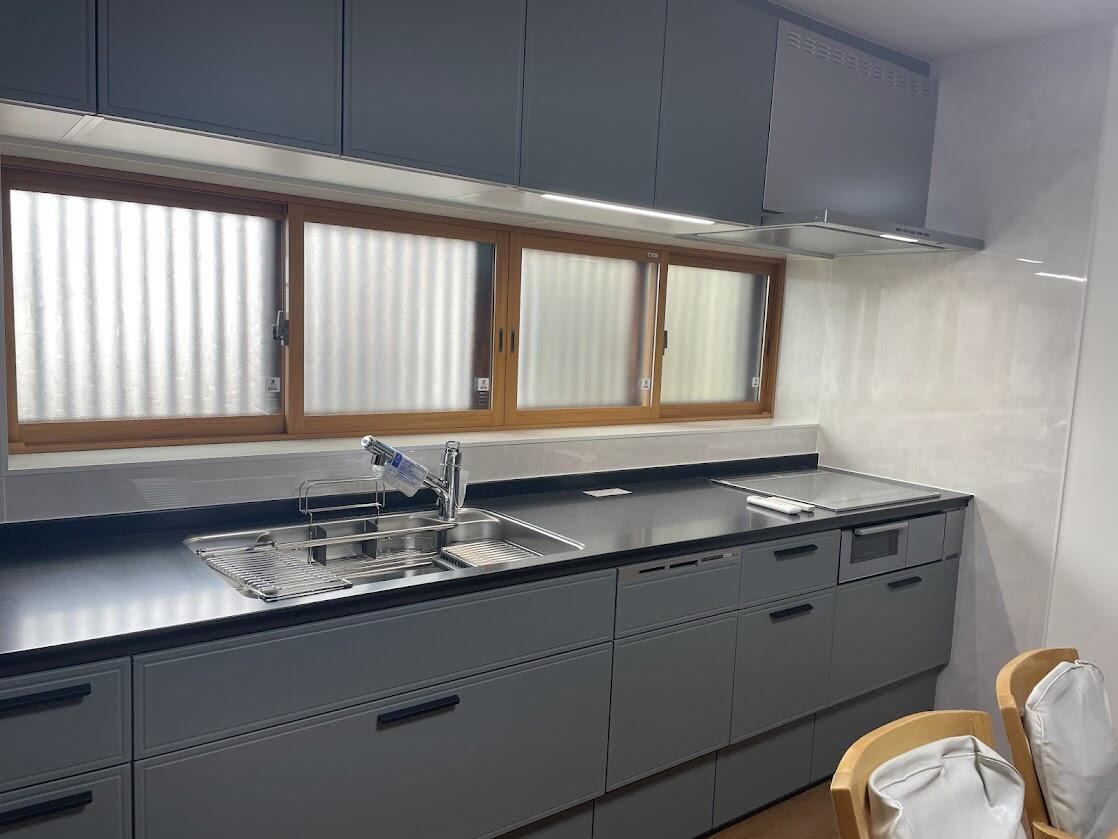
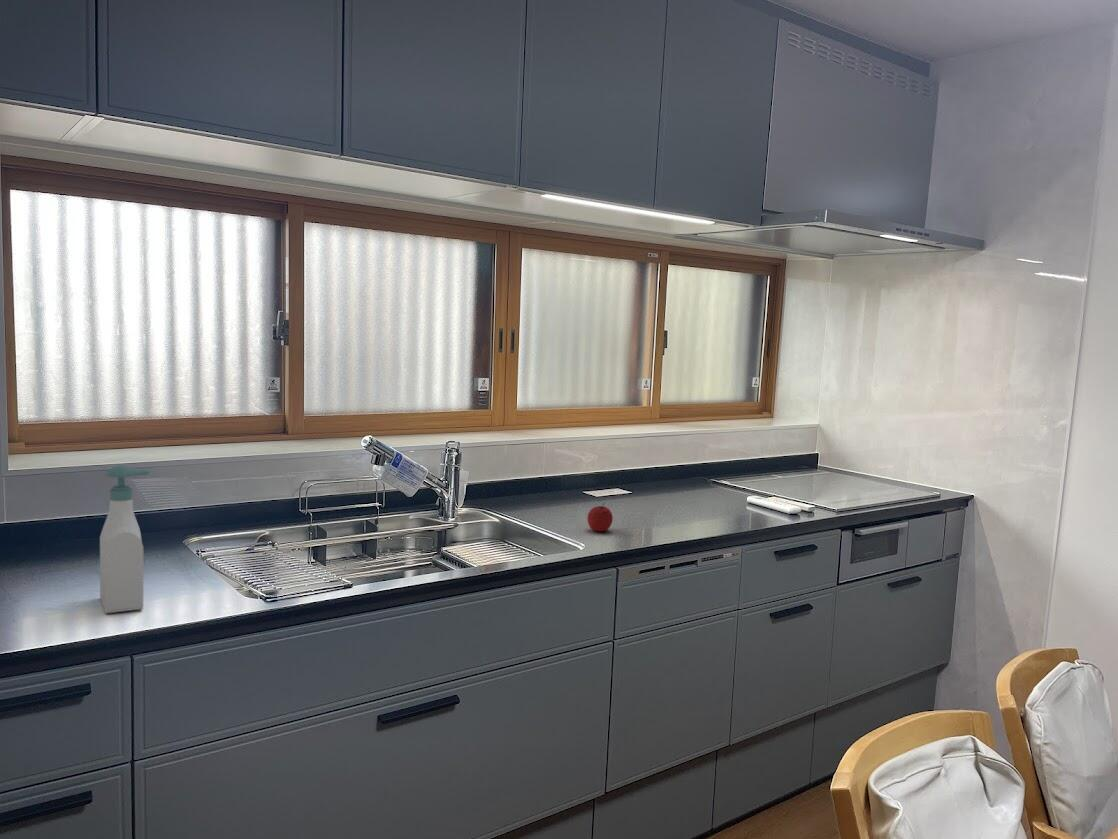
+ apple (600, 516)
+ soap bottle (126, 534)
